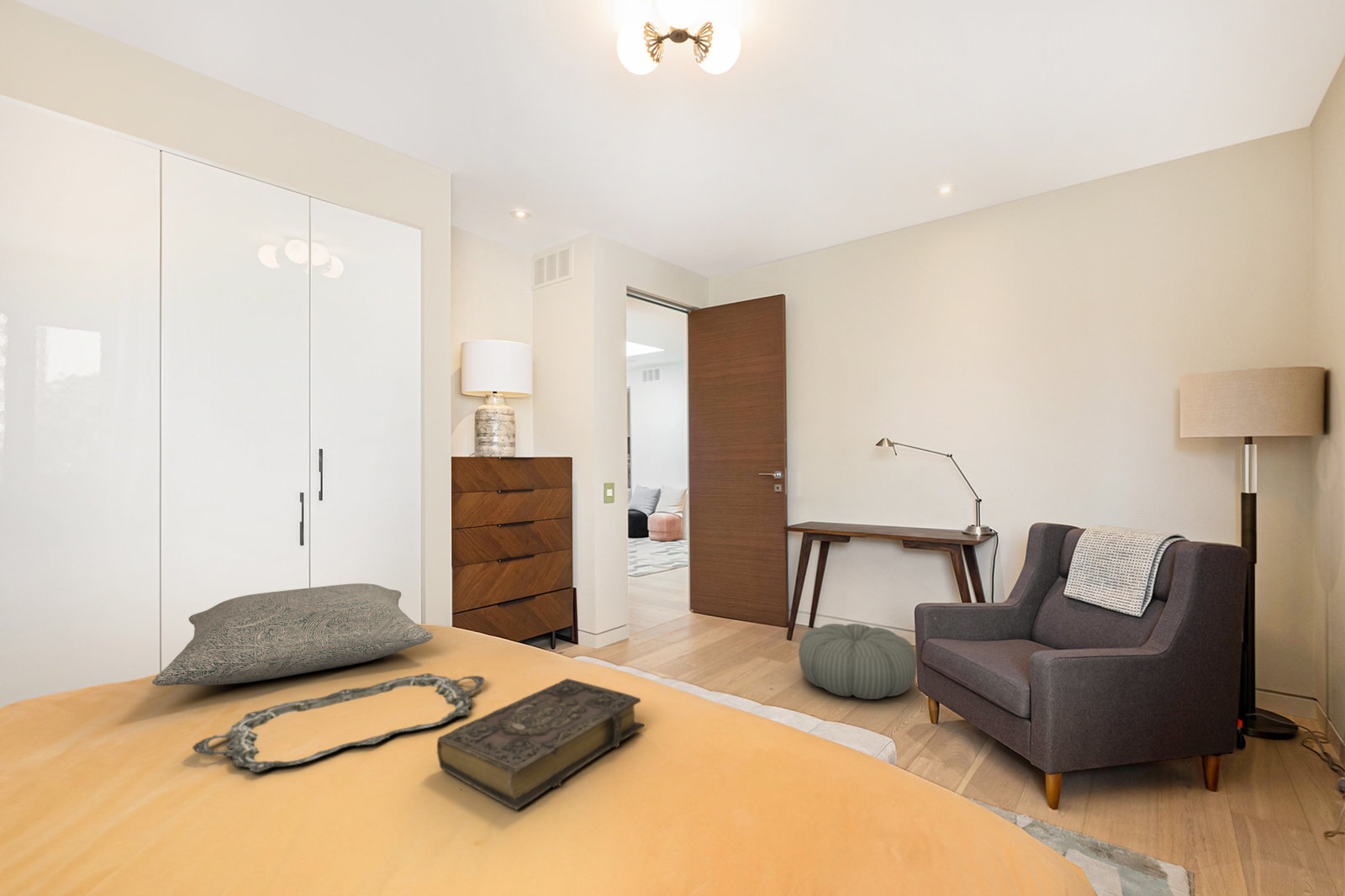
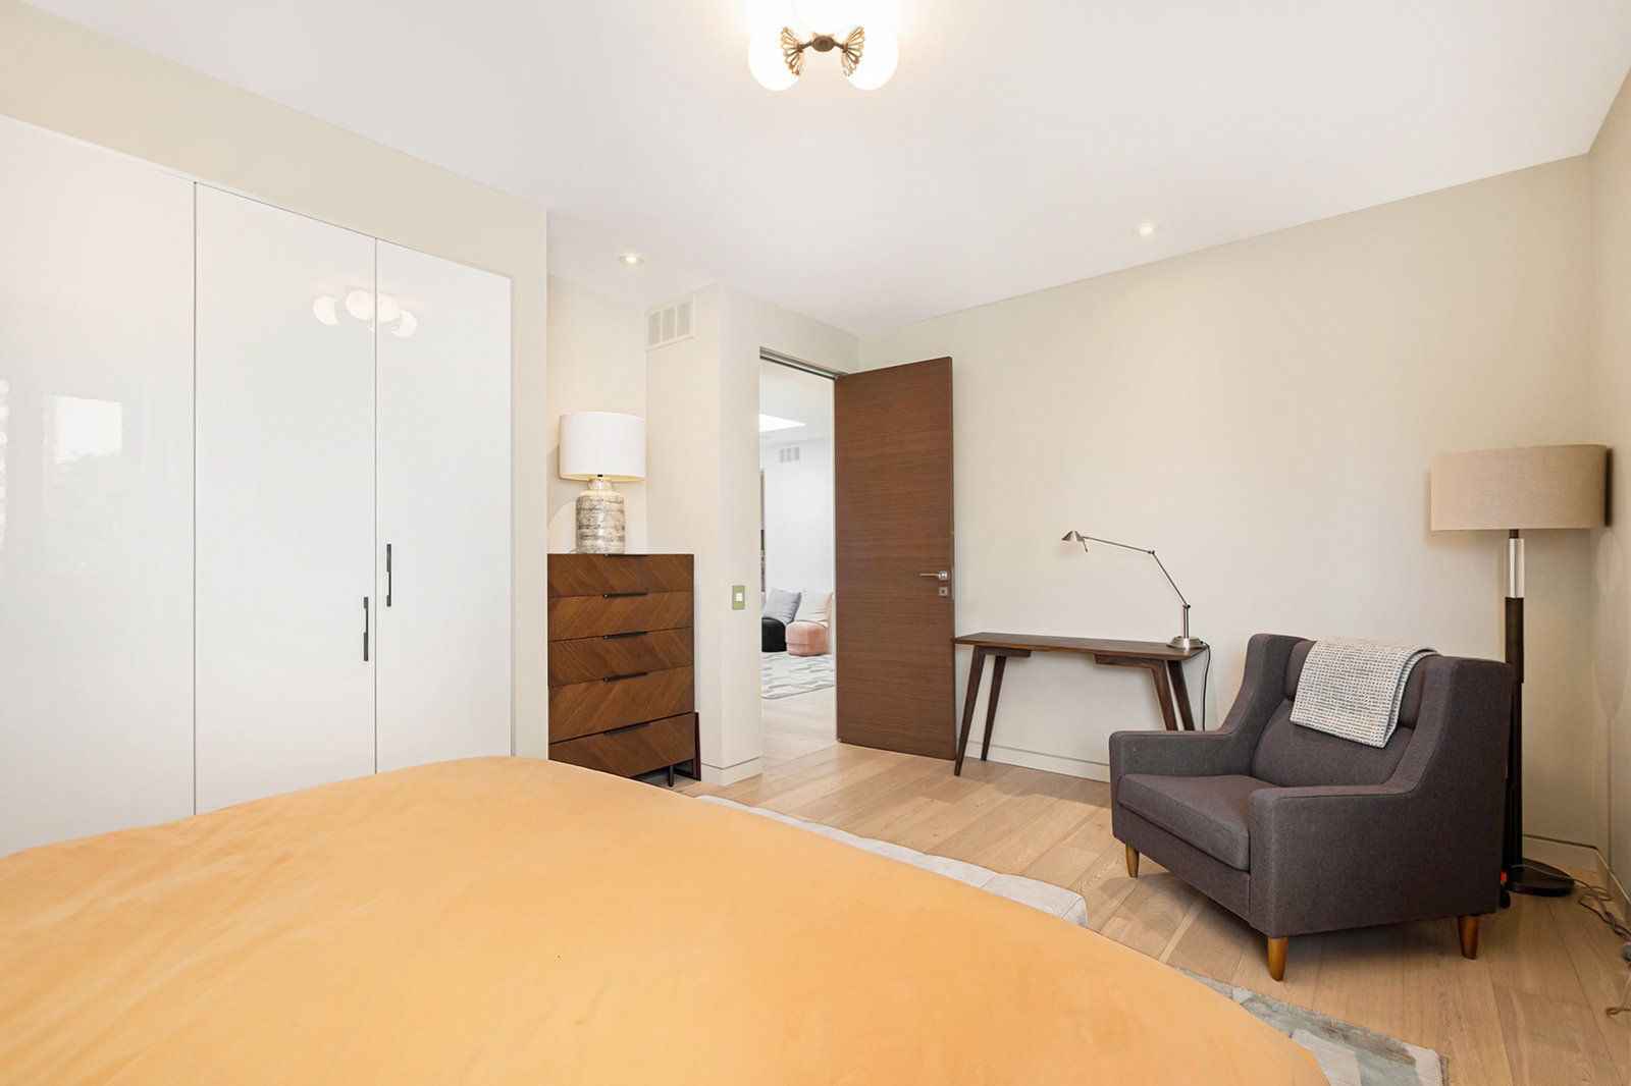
- pouf (856, 657)
- book (546, 731)
- serving tray (353, 699)
- pillow (305, 627)
